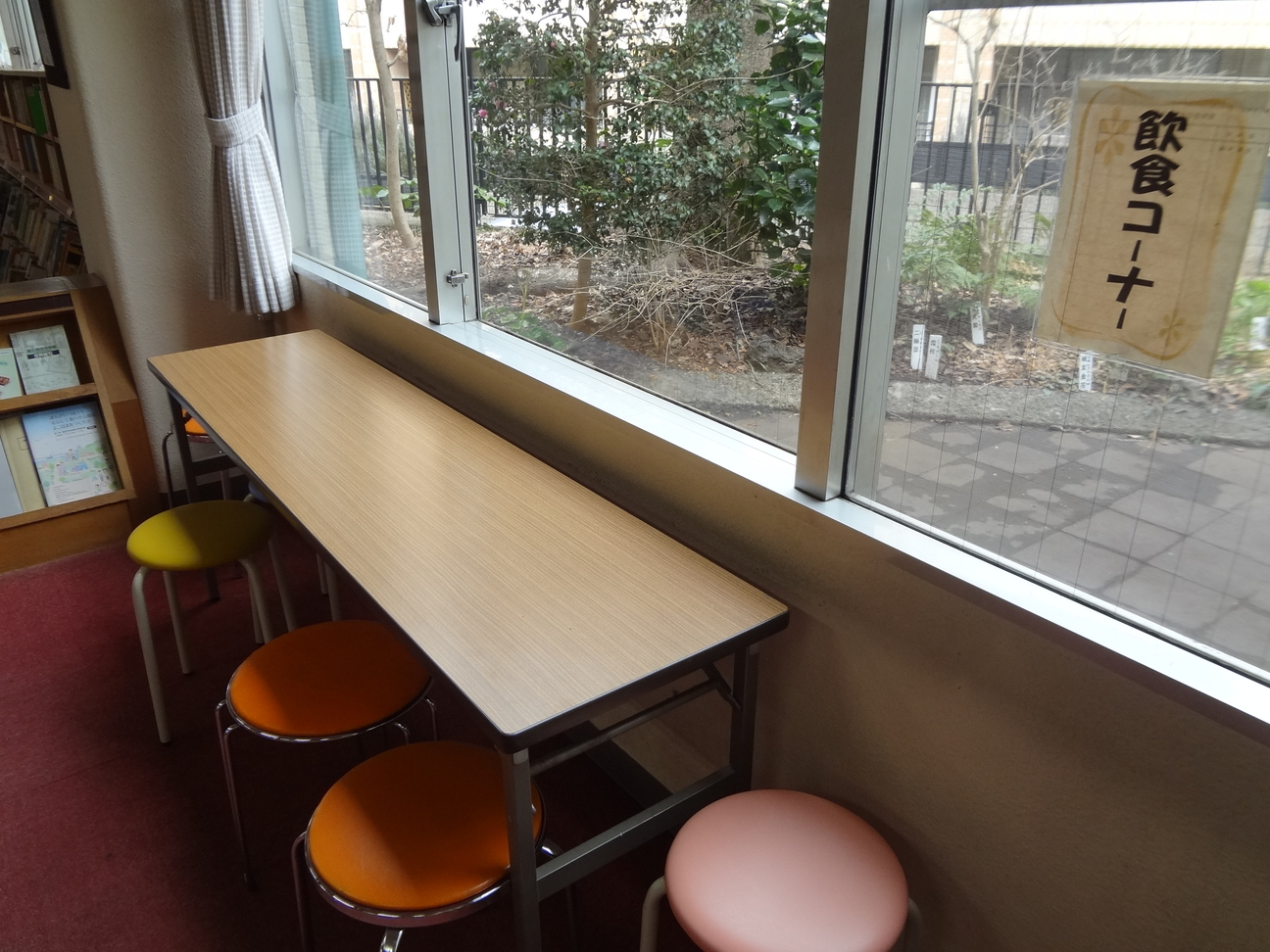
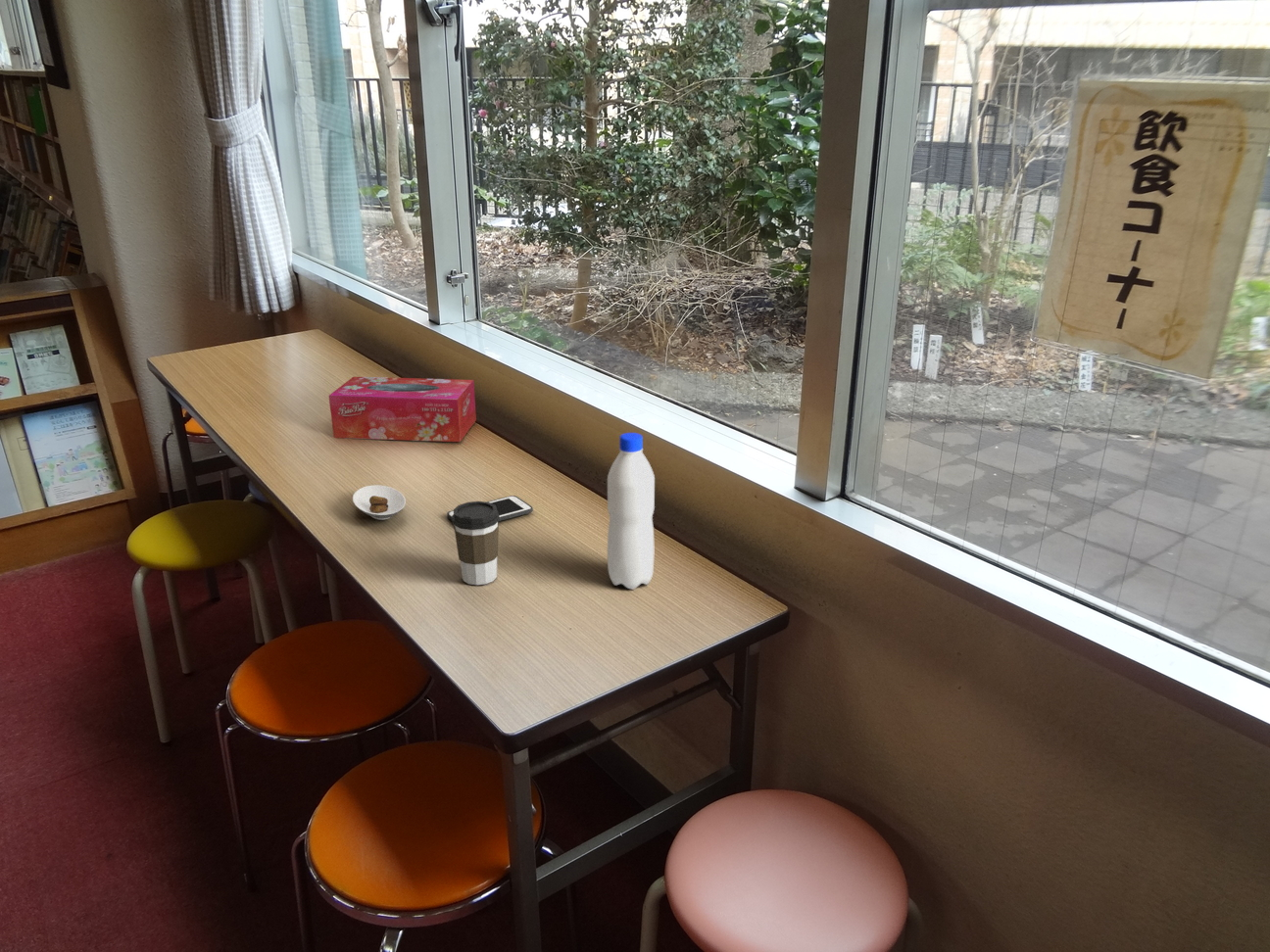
+ cell phone (497, 510)
+ tissue box (405, 407)
+ water bottle (630, 509)
+ coffee cup (477, 544)
+ saucer (379, 504)
